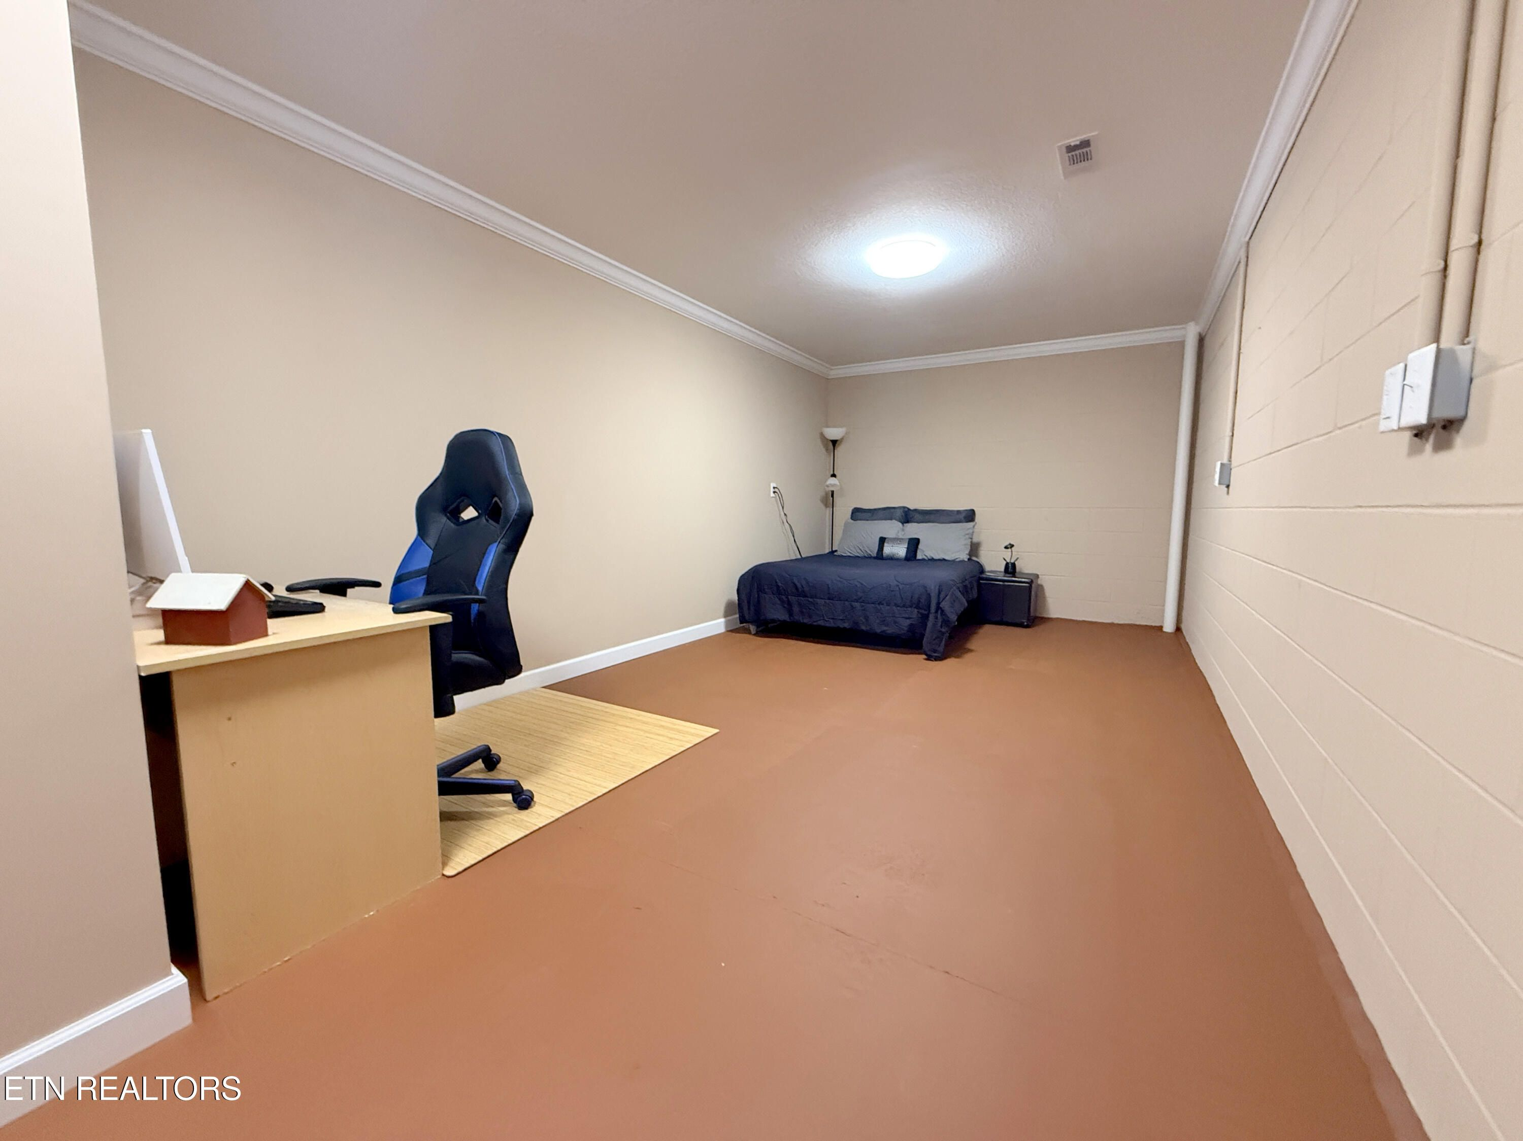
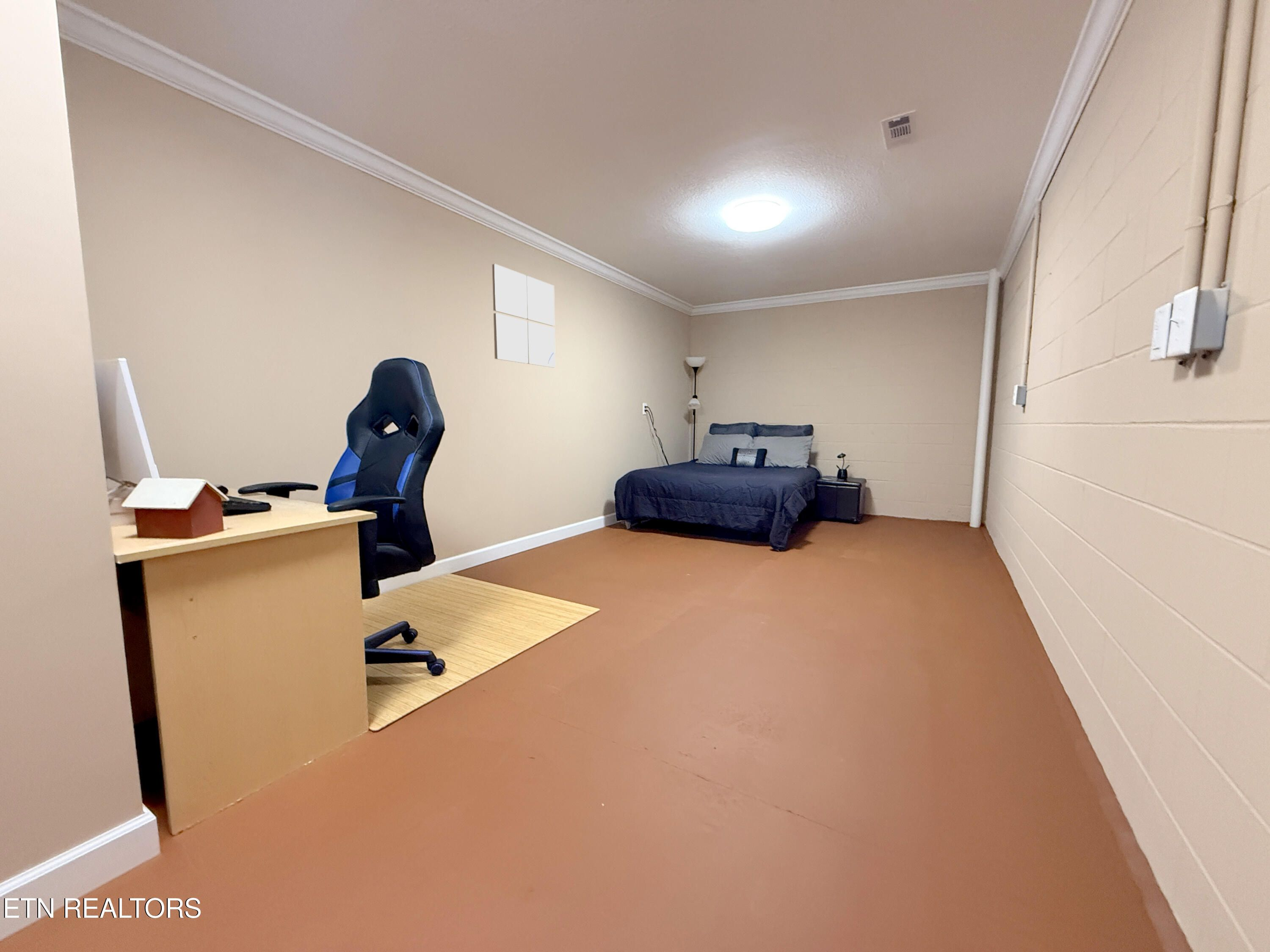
+ wall art (526, 319)
